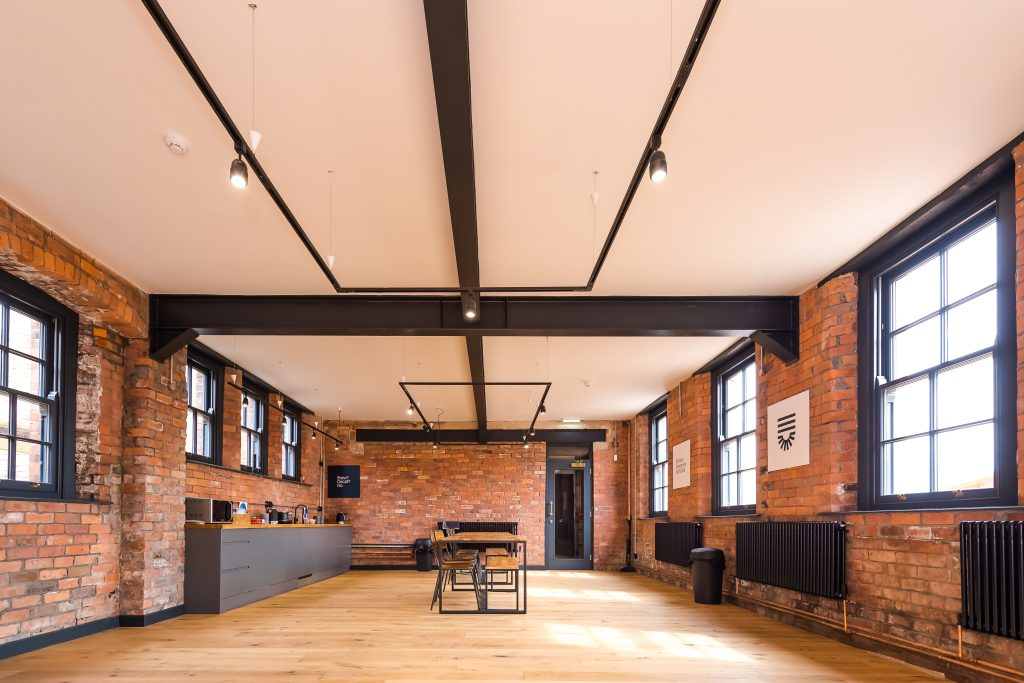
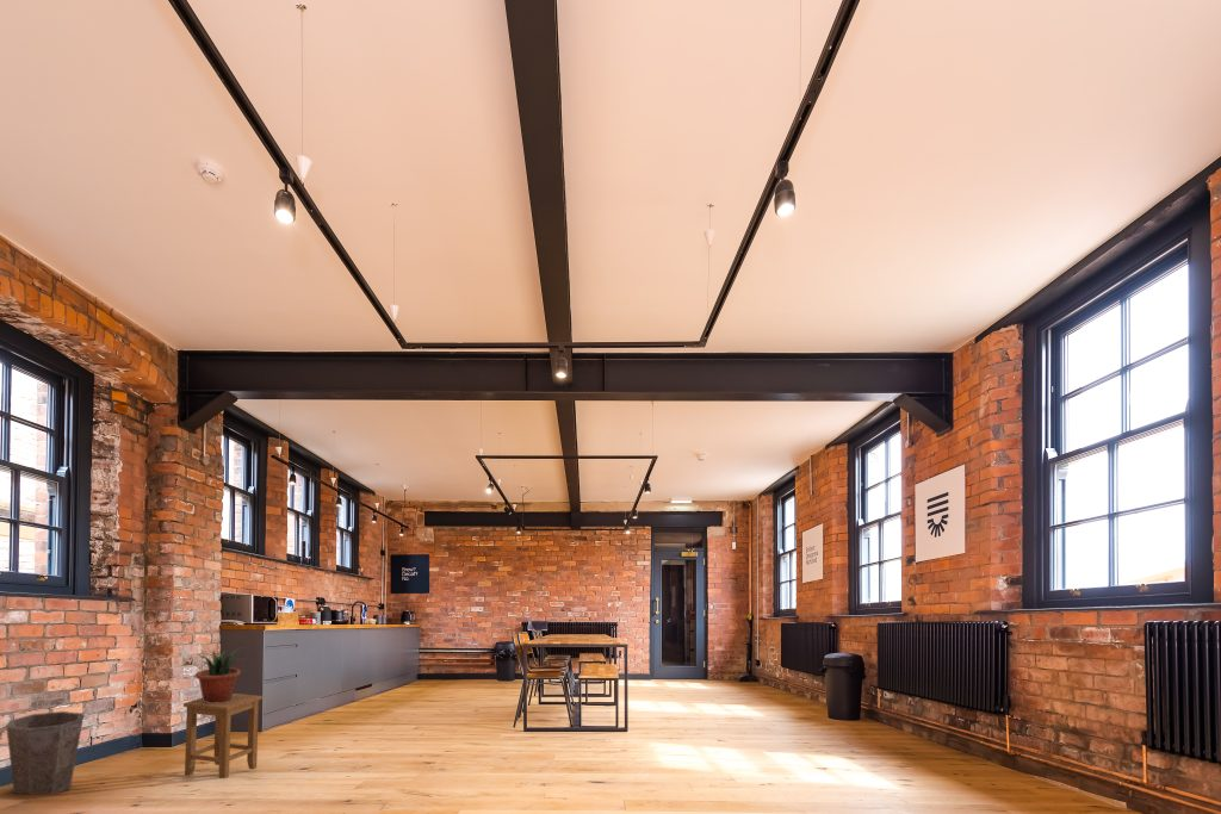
+ waste bin (44, 754)
+ stool (222, 735)
+ potted plant (222, 675)
